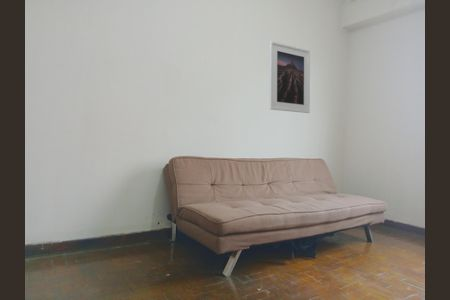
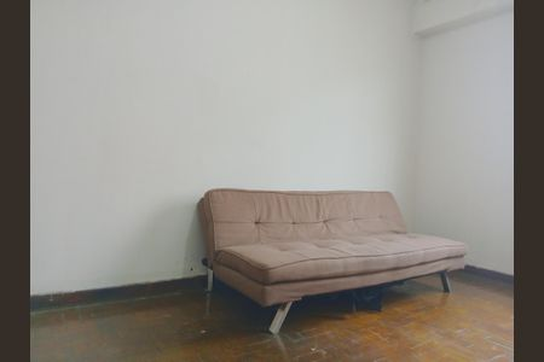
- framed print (290, 78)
